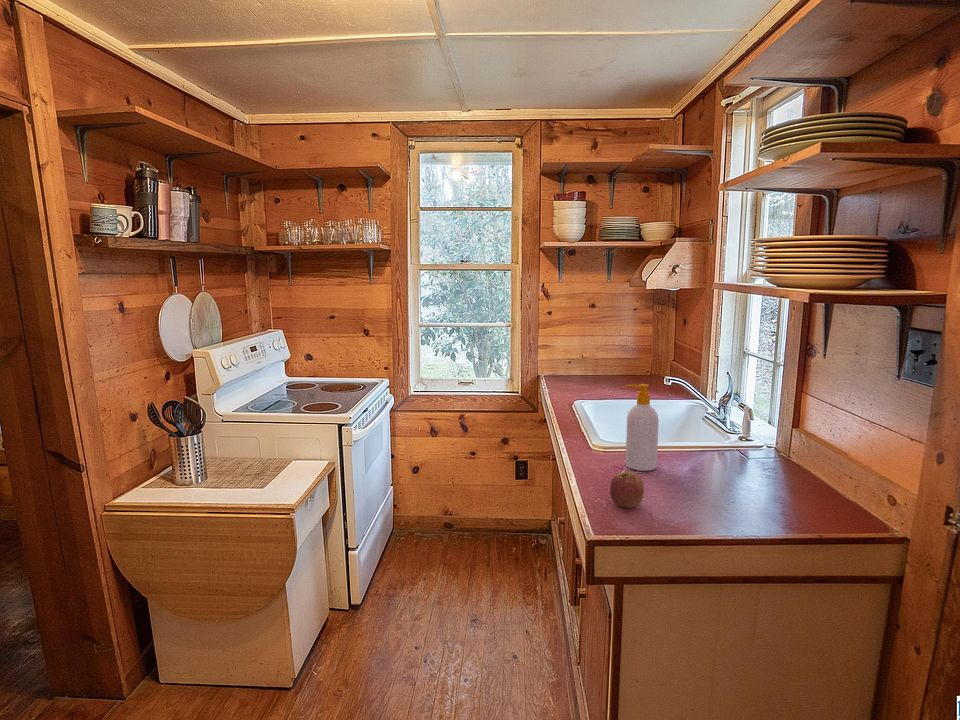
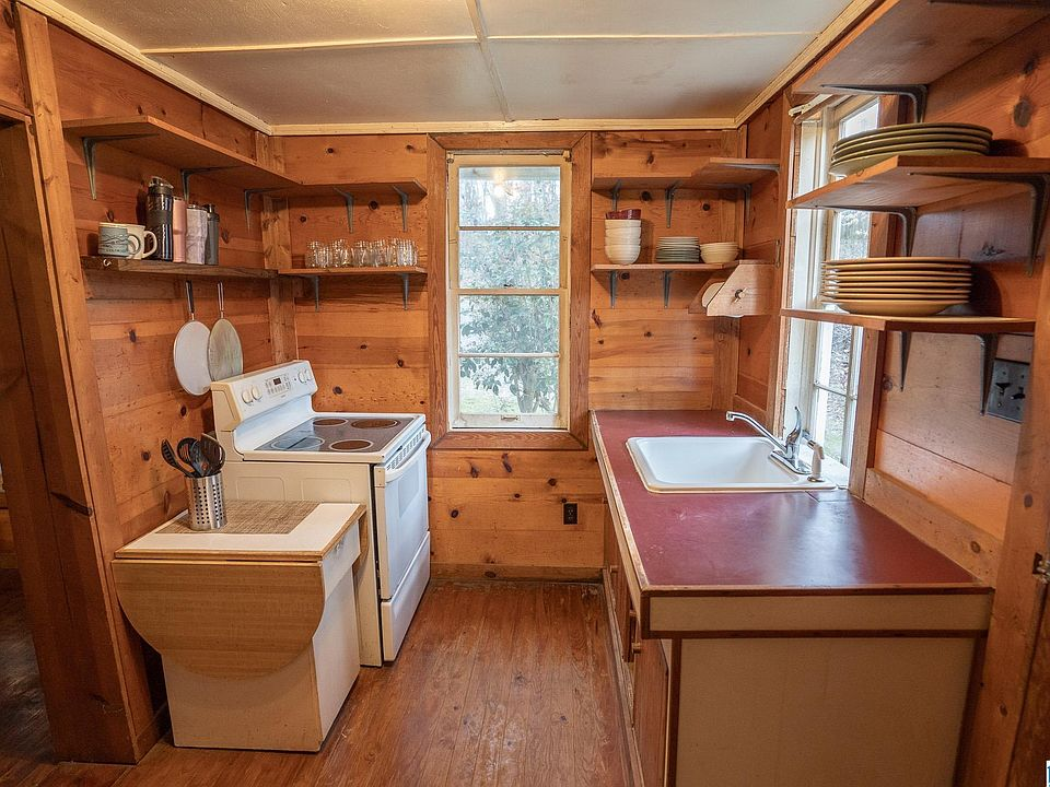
- apple (627, 489)
- soap bottle (641, 425)
